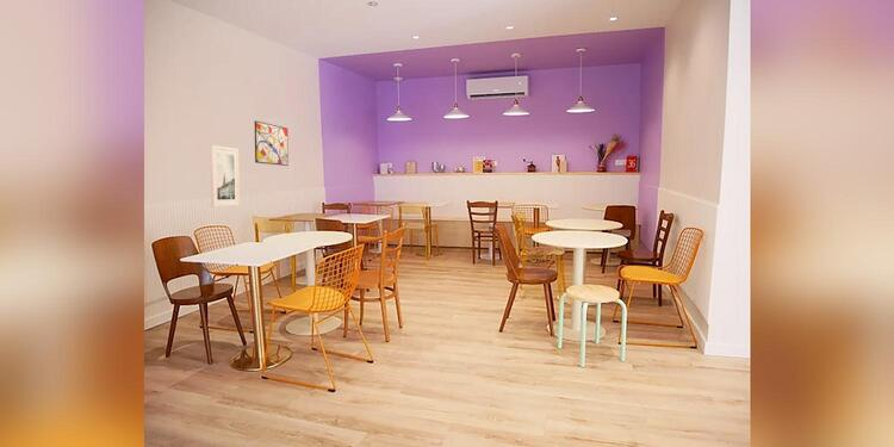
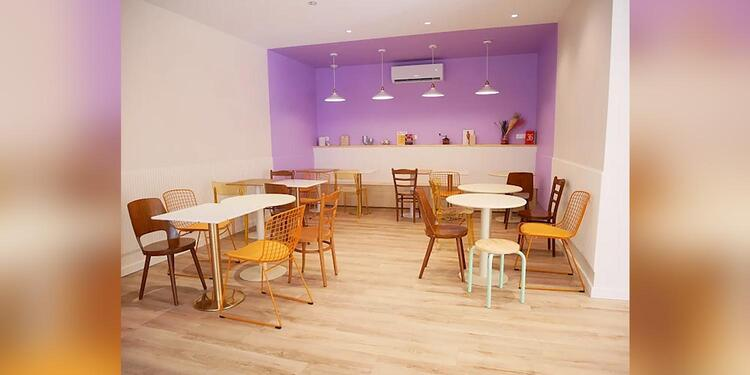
- wall art (272, 144)
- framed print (225, 176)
